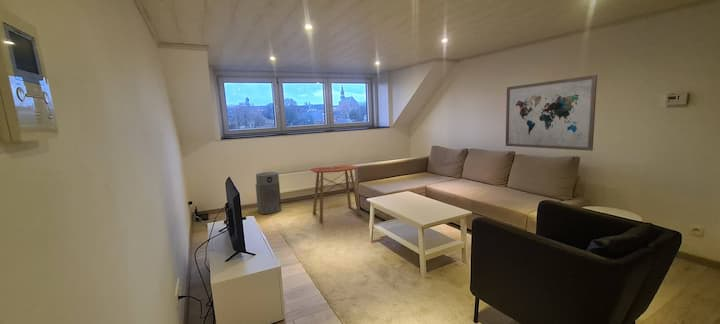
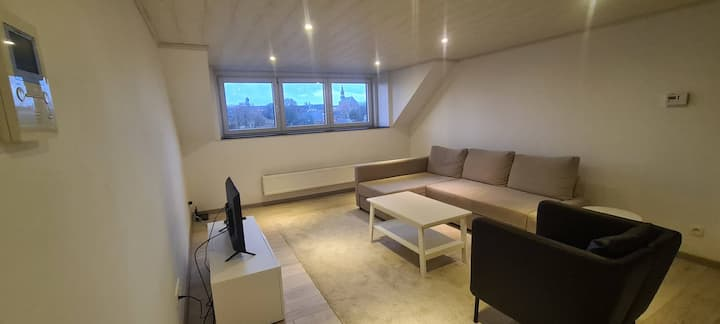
- side table (333, 187)
- wall art (545, 115)
- air purifier (268, 192)
